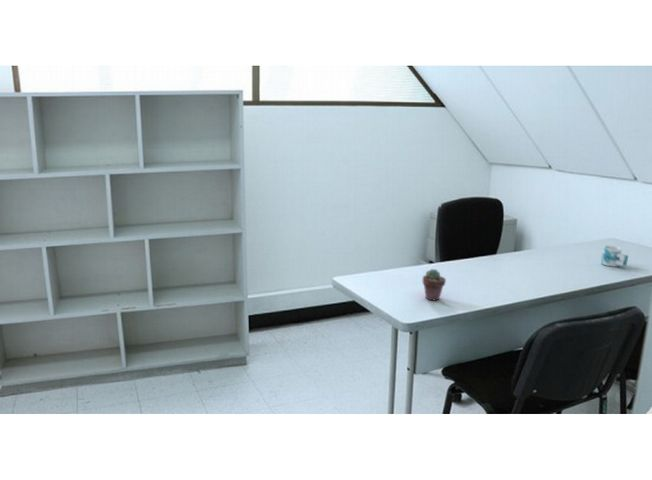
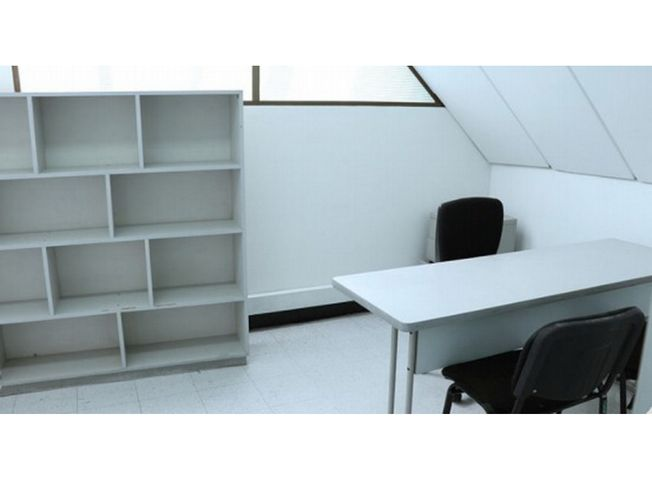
- mug (614, 257)
- potted succulent (433, 283)
